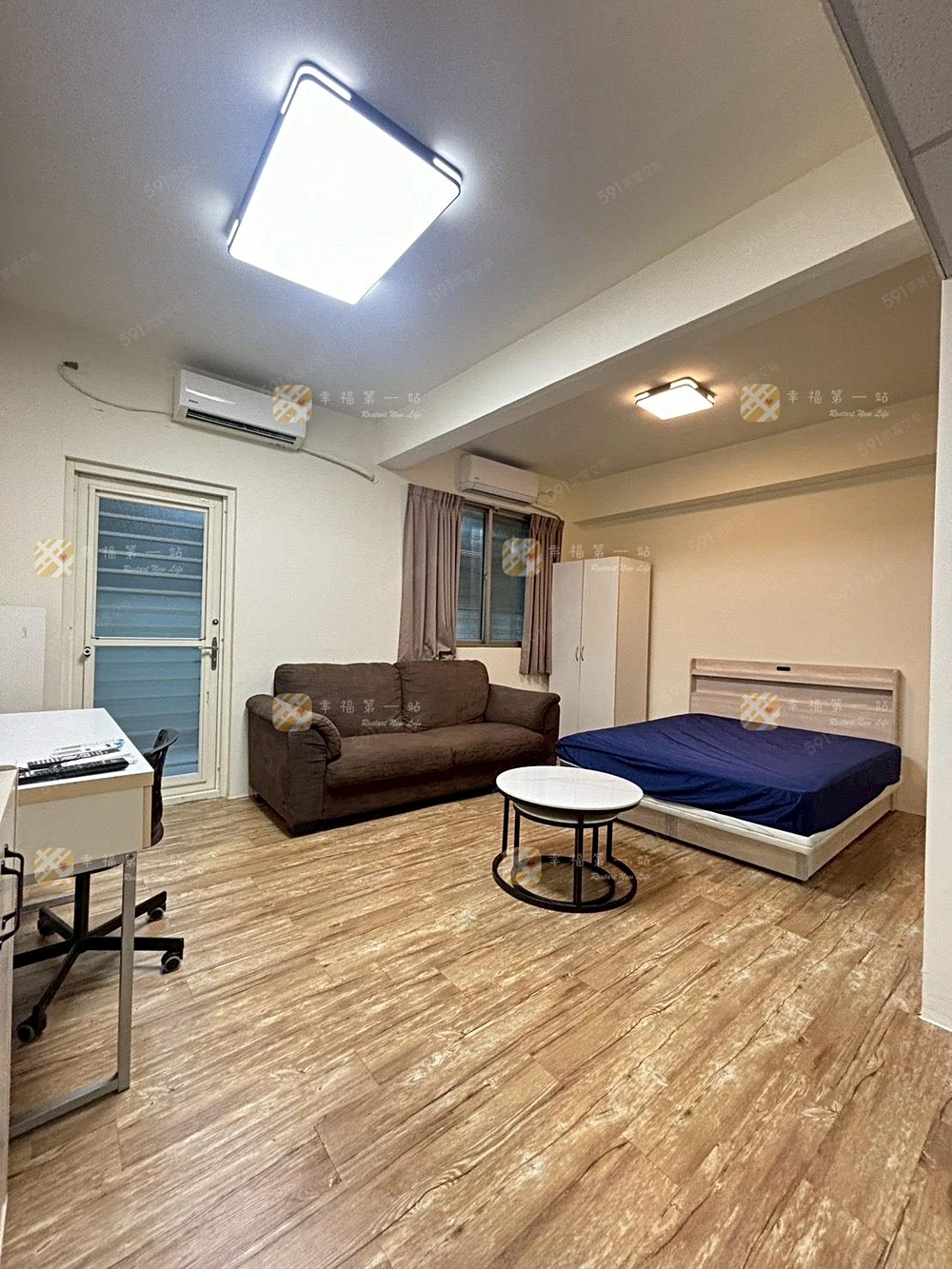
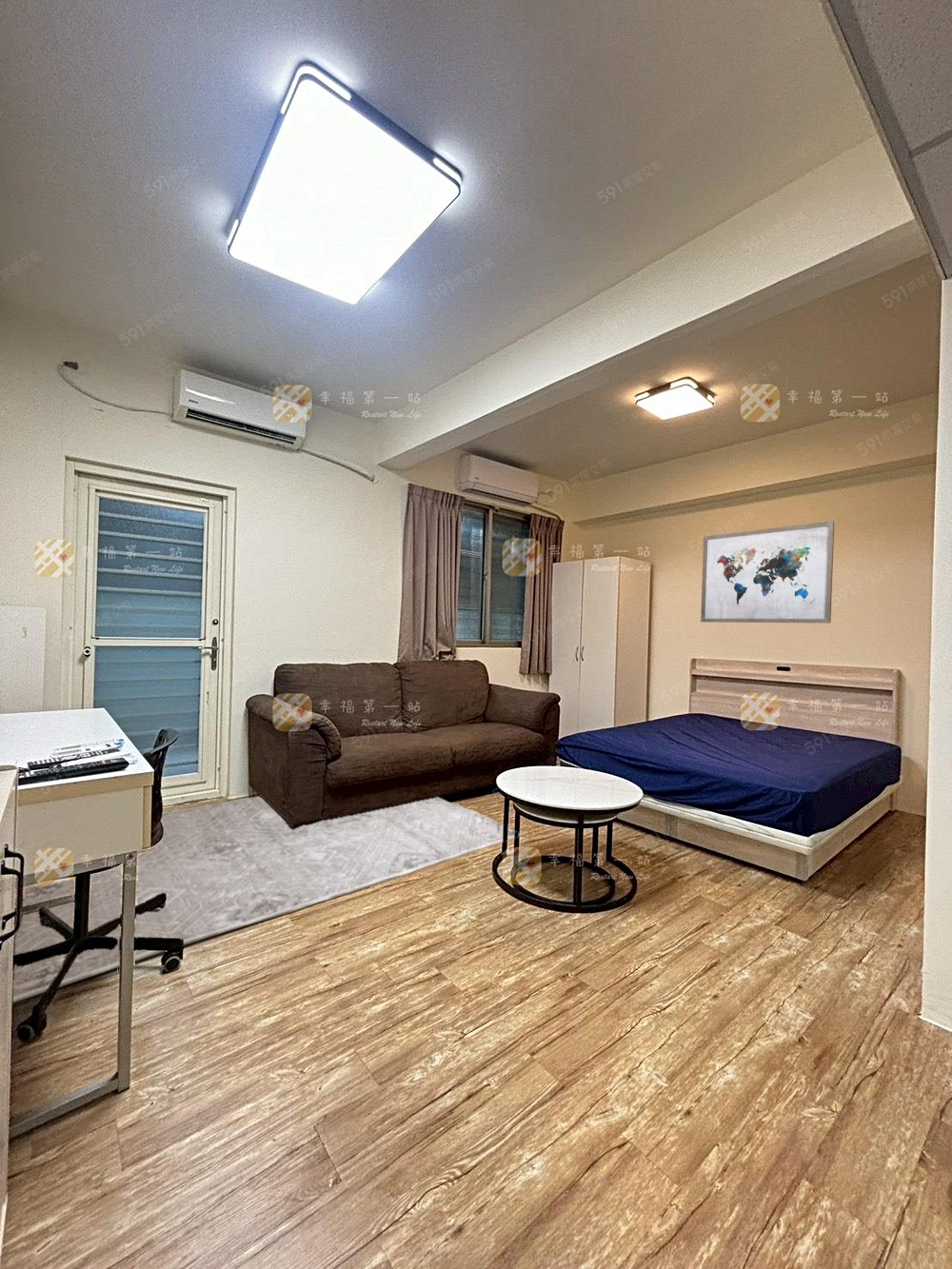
+ rug (261, 841)
+ wall art (762, 576)
